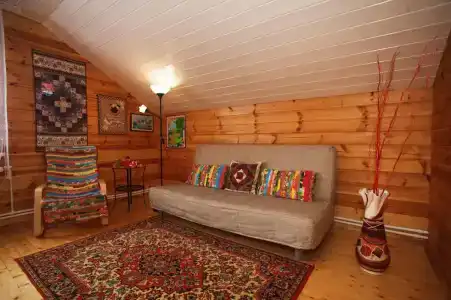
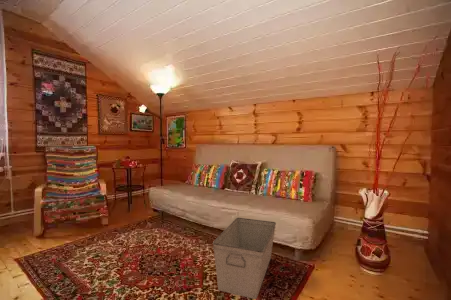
+ storage bin (247, 251)
